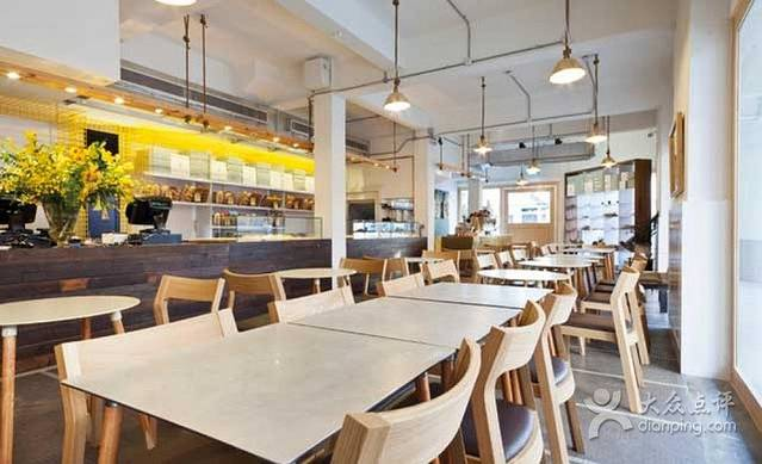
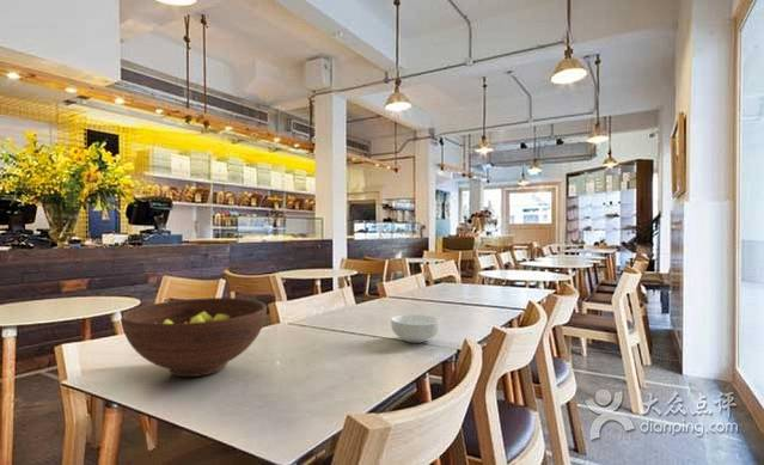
+ cereal bowl (415, 329)
+ fruit bowl (198, 338)
